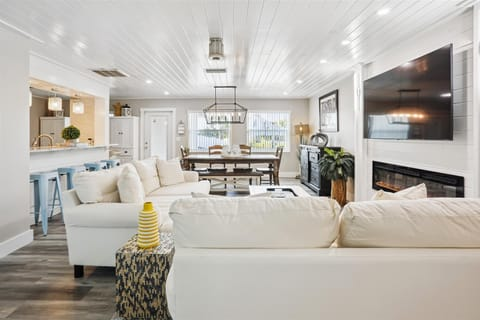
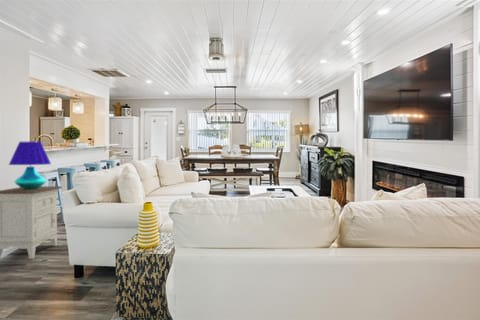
+ nightstand (29, 220)
+ table lamp (30, 165)
